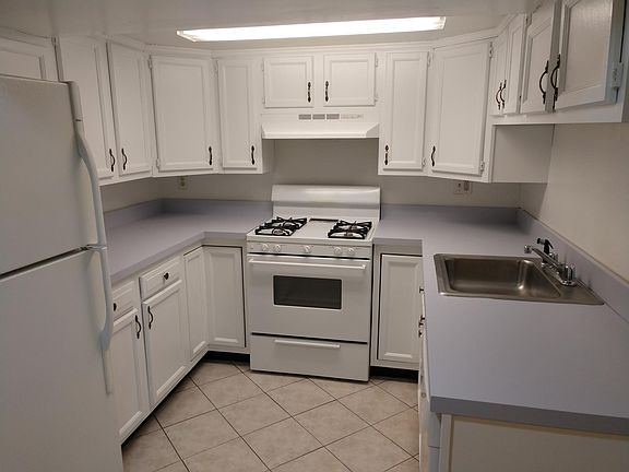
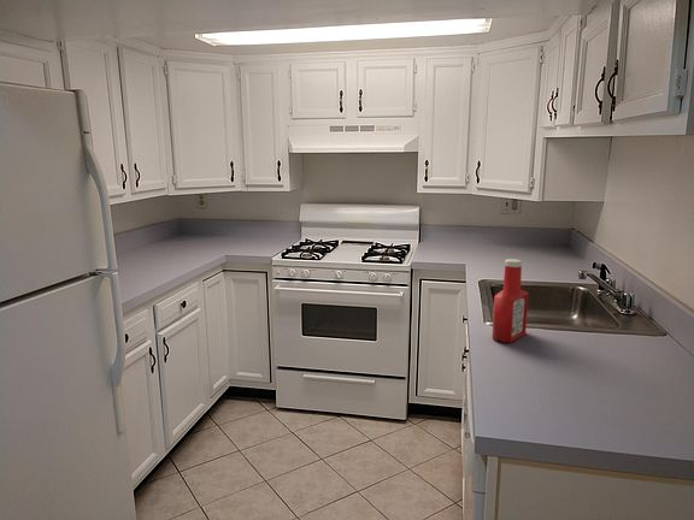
+ soap bottle (511, 299)
